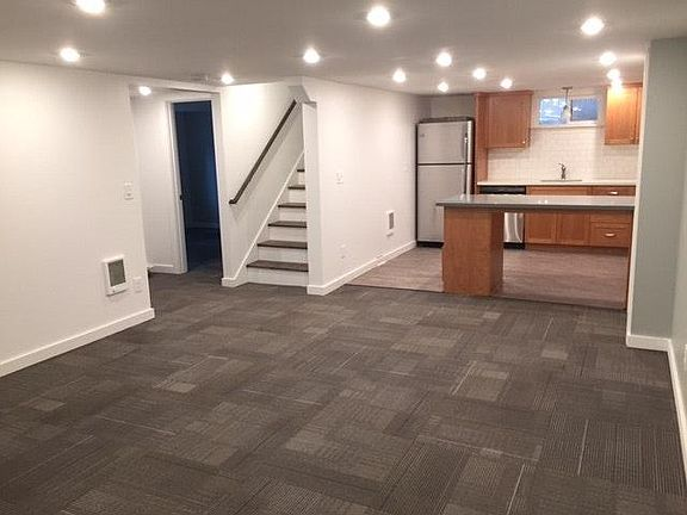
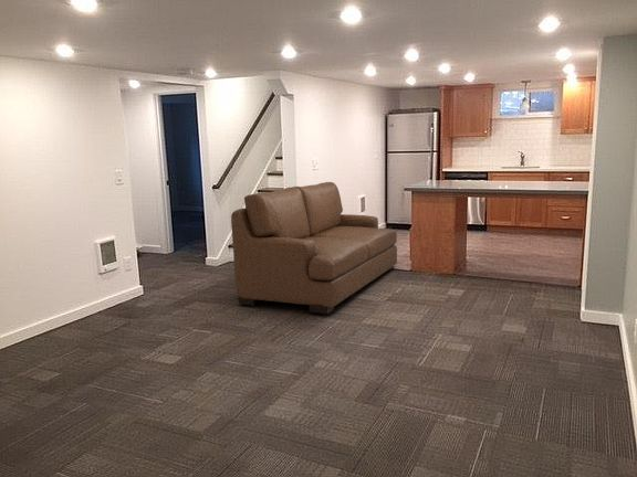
+ sofa (324, 236)
